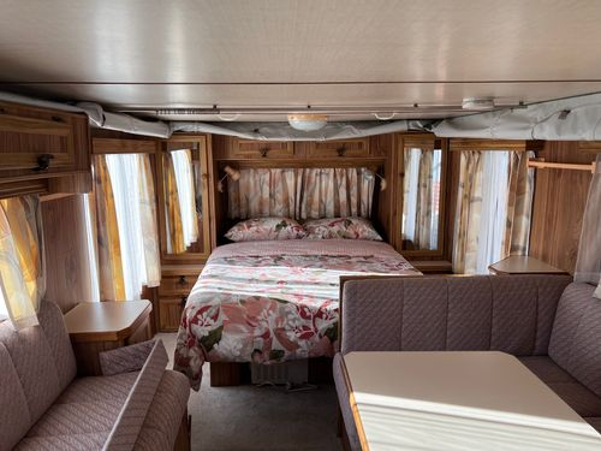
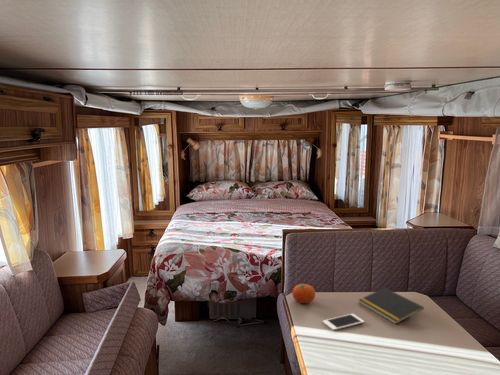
+ cell phone (343, 321)
+ notepad (389, 304)
+ fruit (303, 293)
